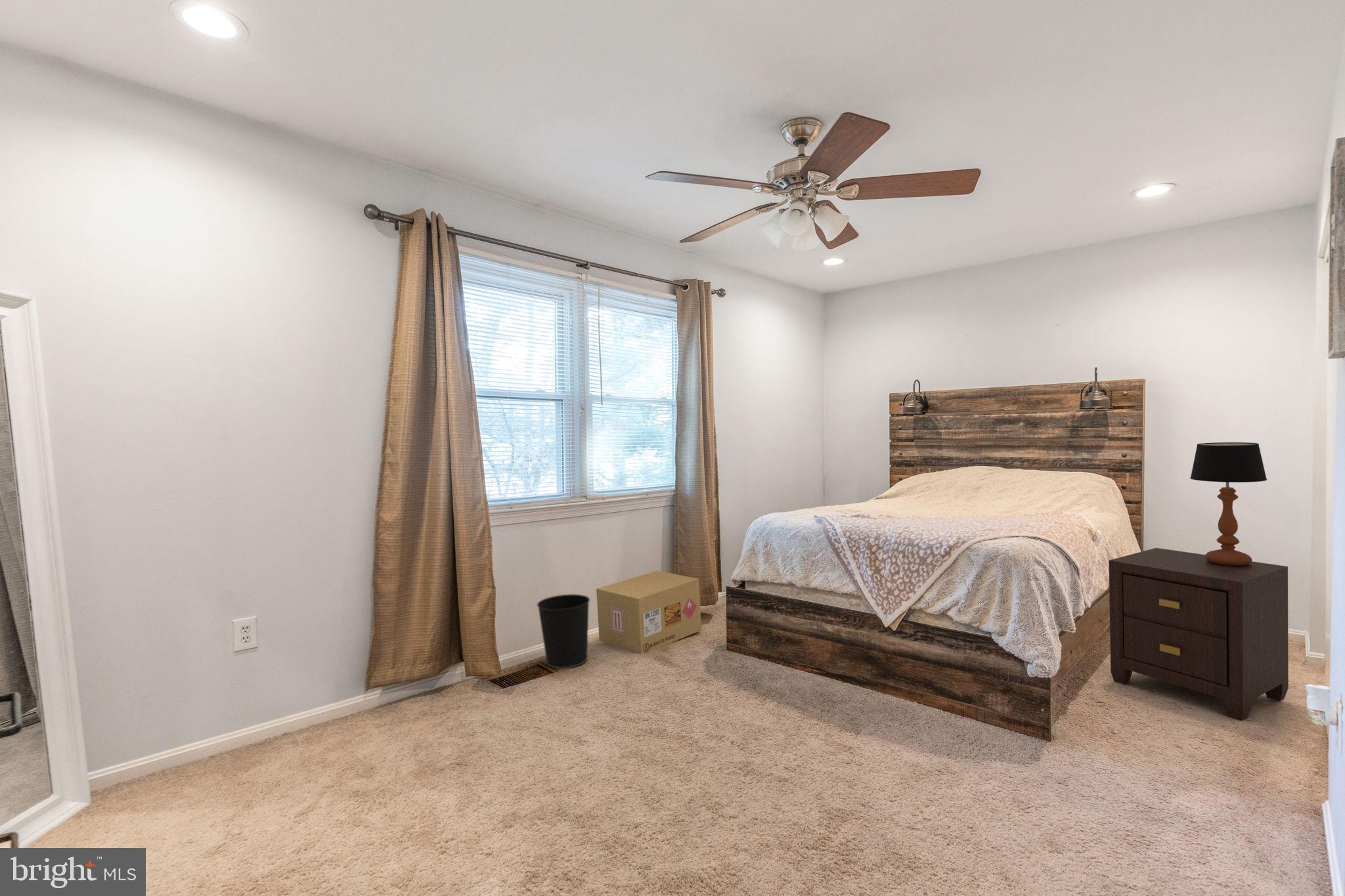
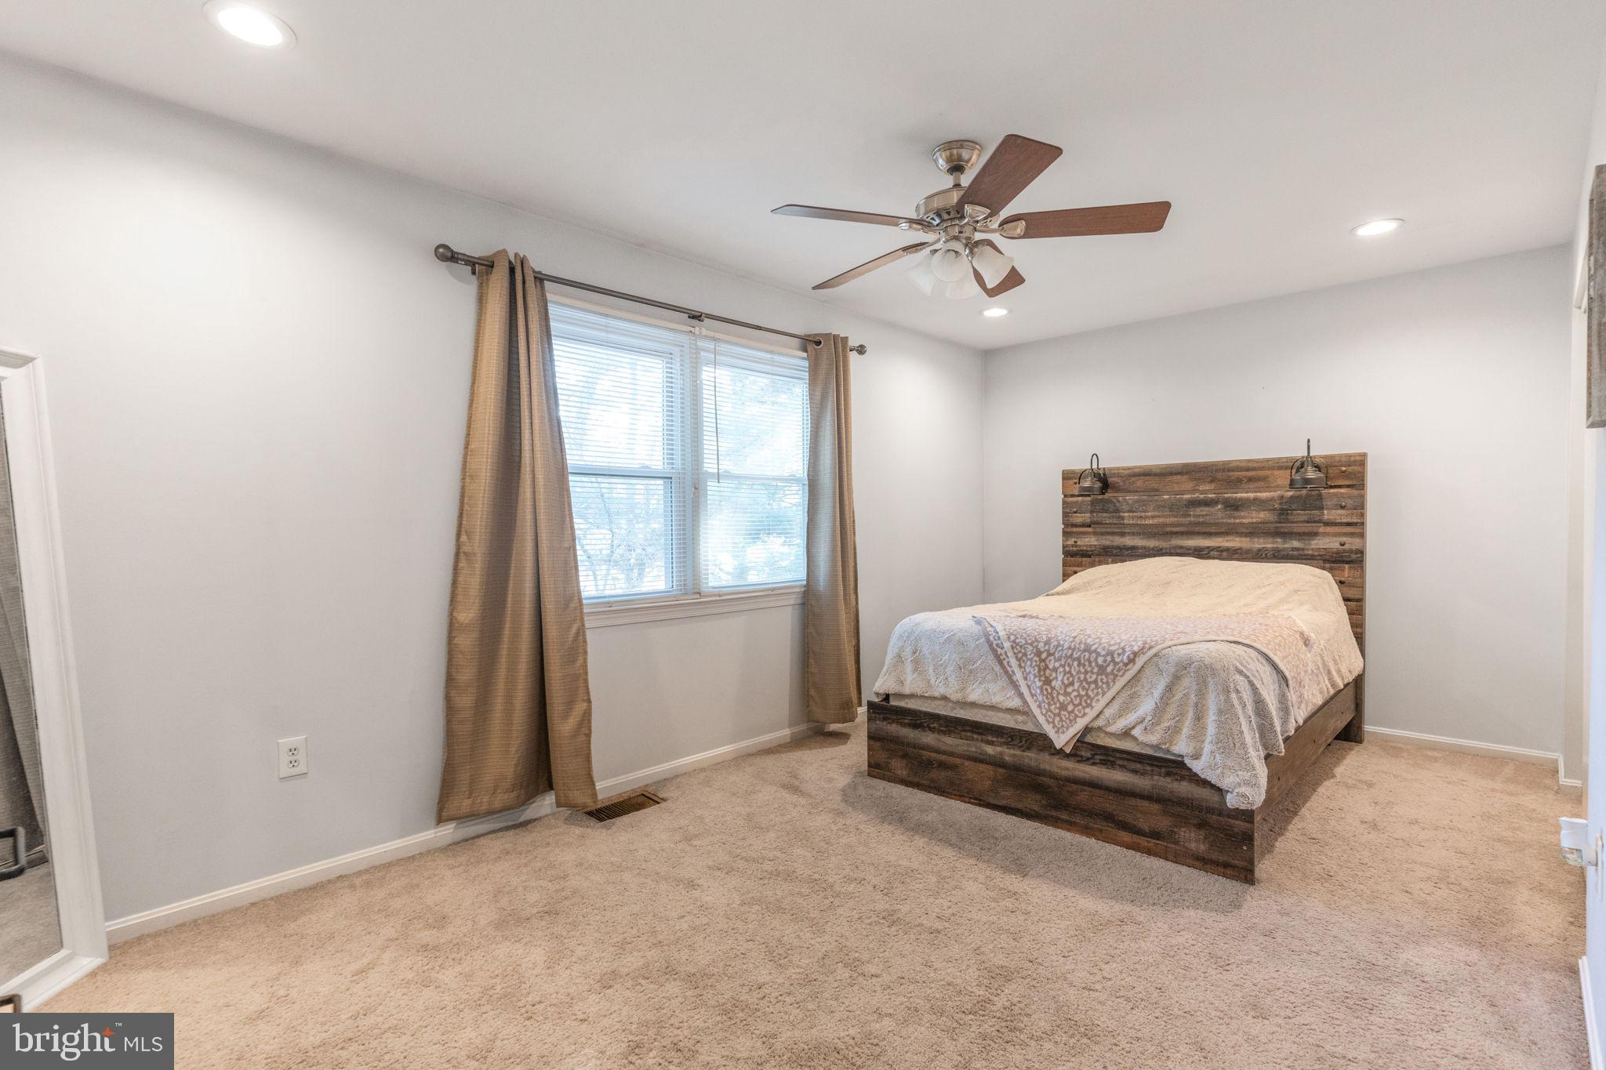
- table lamp (1227, 503)
- cardboard box (650, 610)
- nightstand (1194, 627)
- wastebasket (565, 631)
